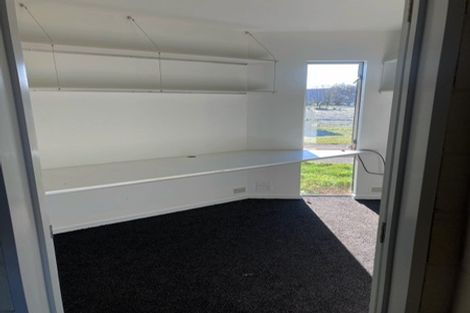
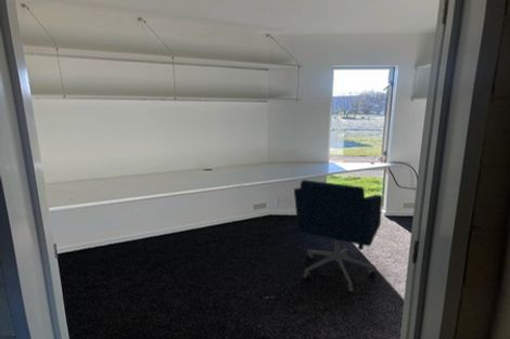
+ office chair (337, 225)
